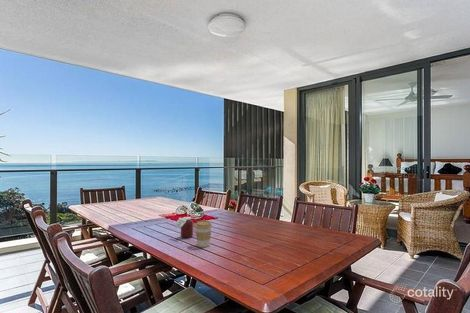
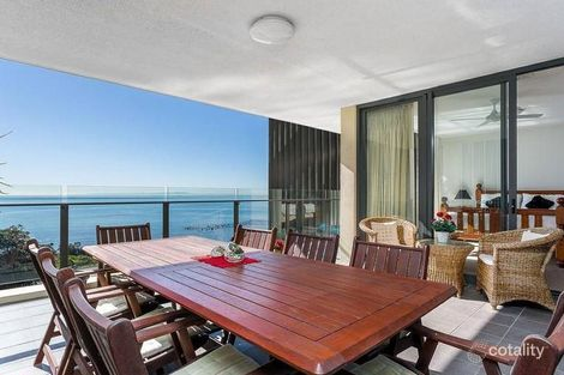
- coffee cup (203, 233)
- jar (184, 227)
